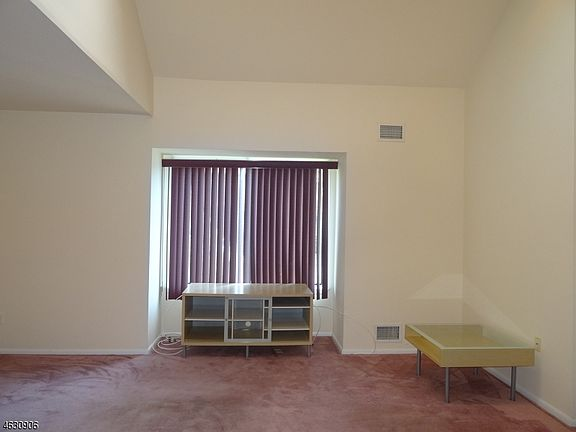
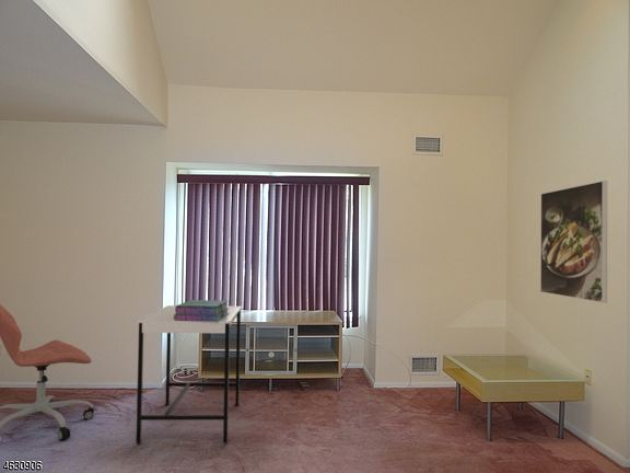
+ office chair (44, 362)
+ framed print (570, 242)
+ desk (194, 382)
+ stack of books (202, 309)
